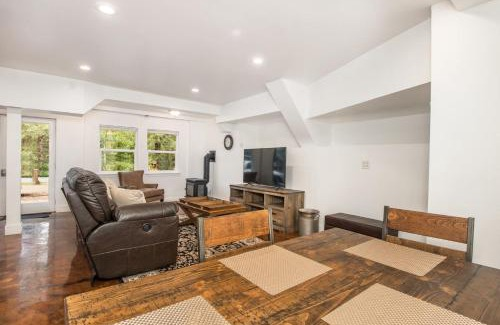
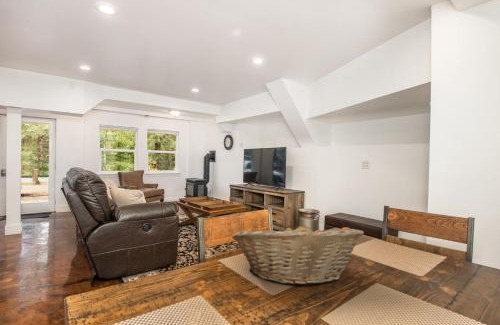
+ fruit basket (295, 245)
